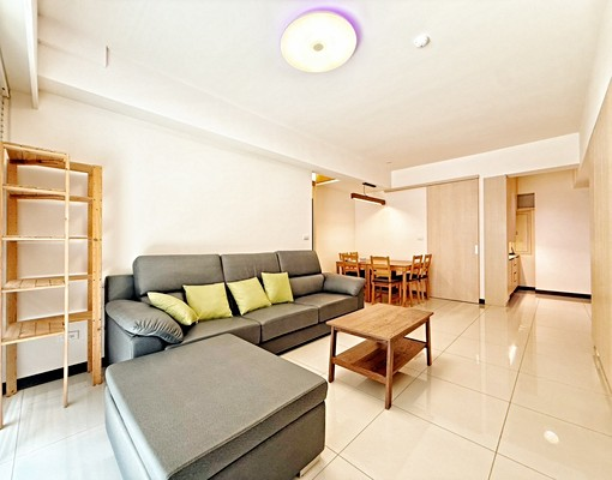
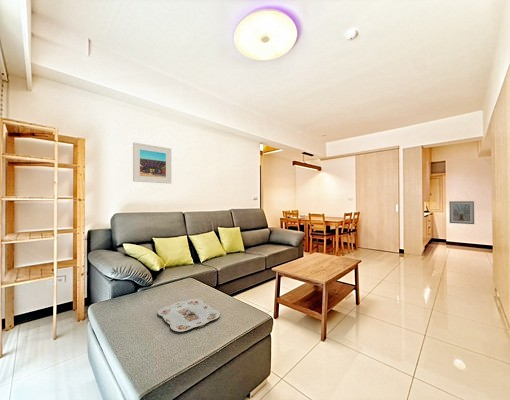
+ serving tray (188, 313)
+ picture frame (461, 212)
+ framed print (153, 164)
